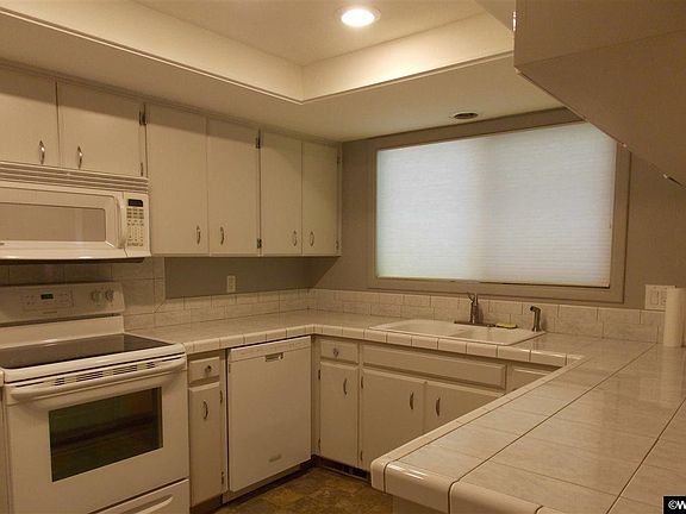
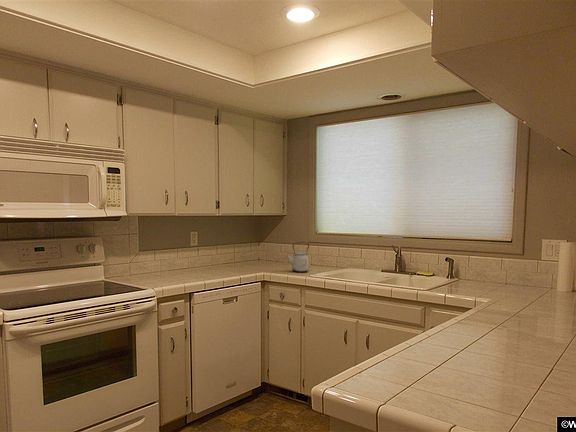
+ kettle (297, 256)
